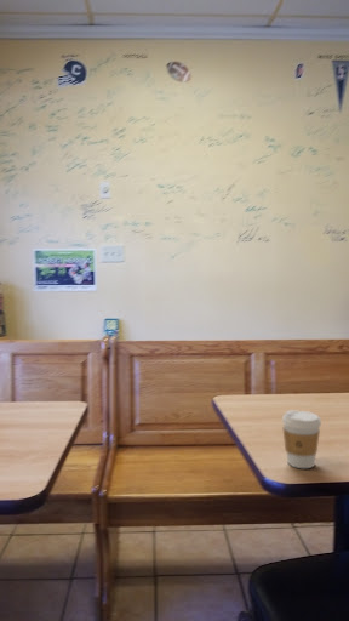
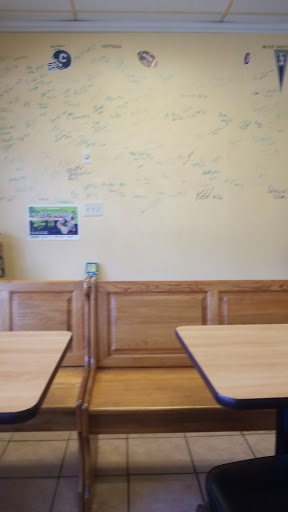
- coffee cup (301, 438)
